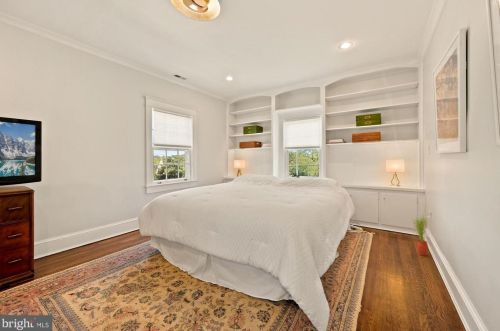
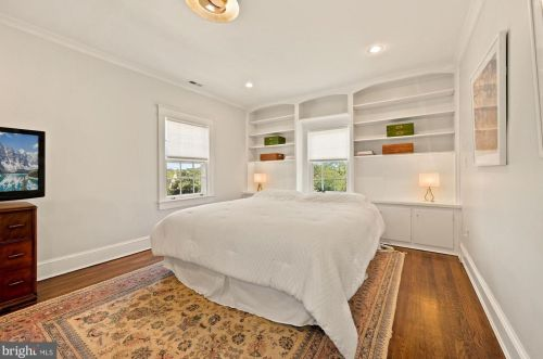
- potted plant (419, 234)
